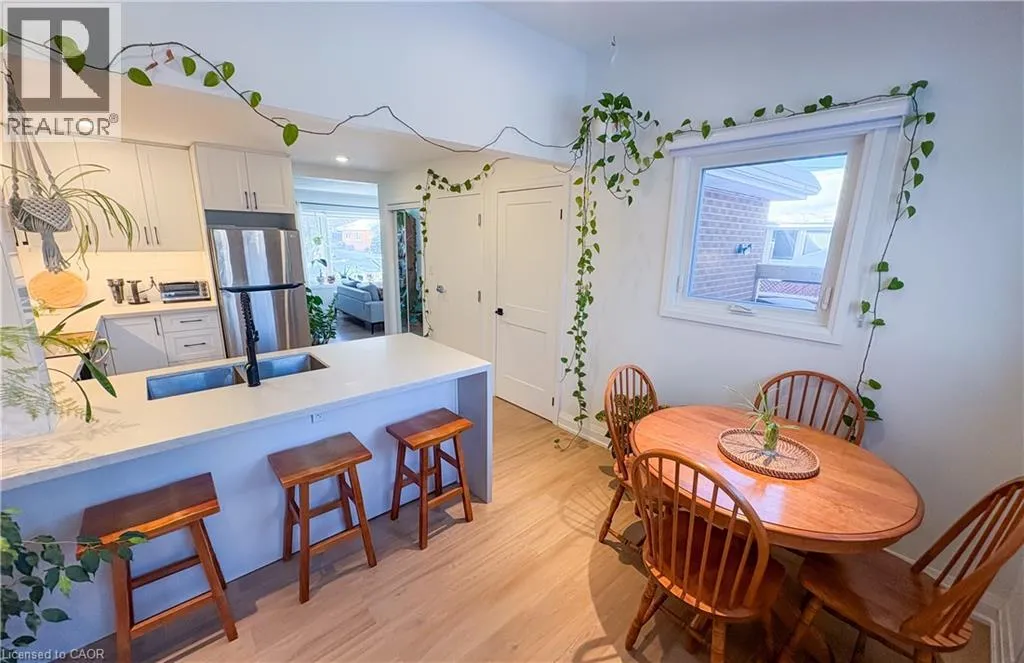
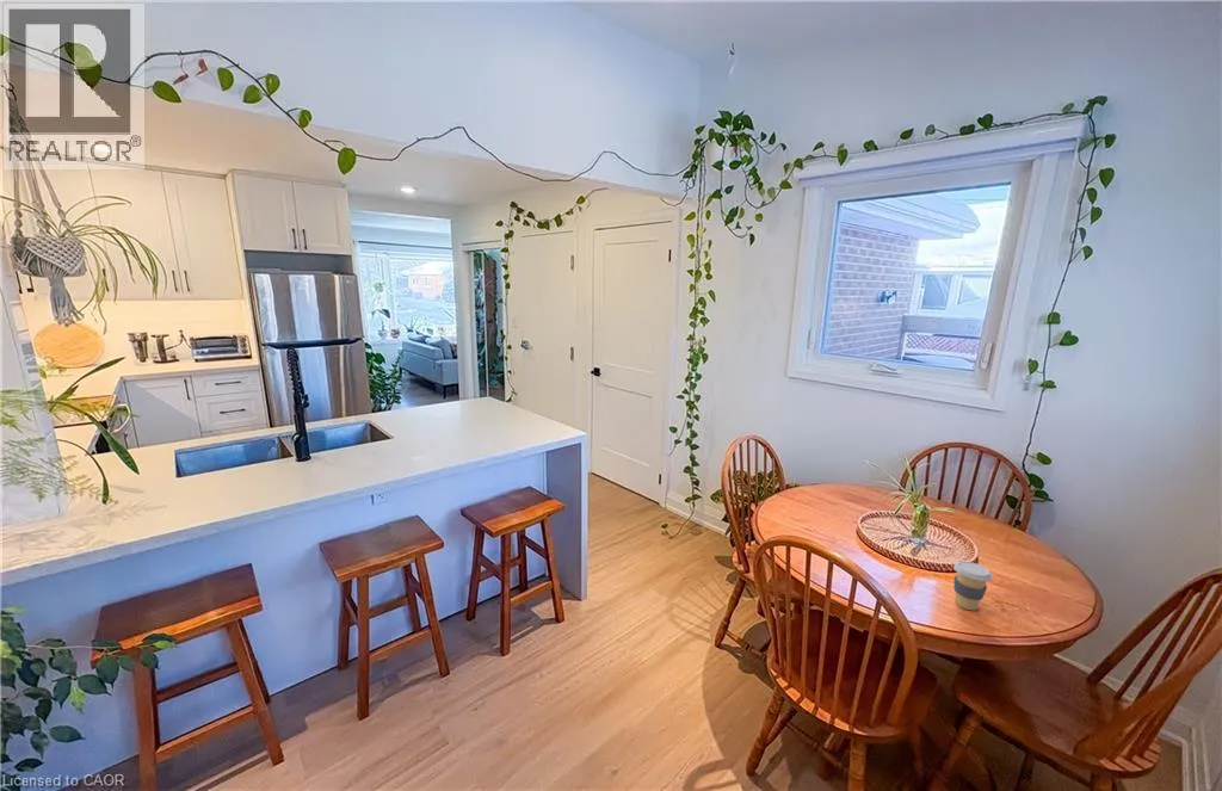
+ coffee cup (969, 586)
